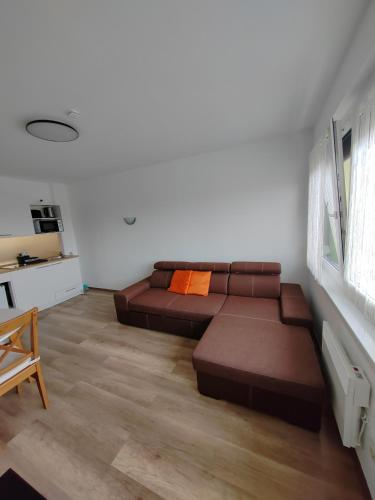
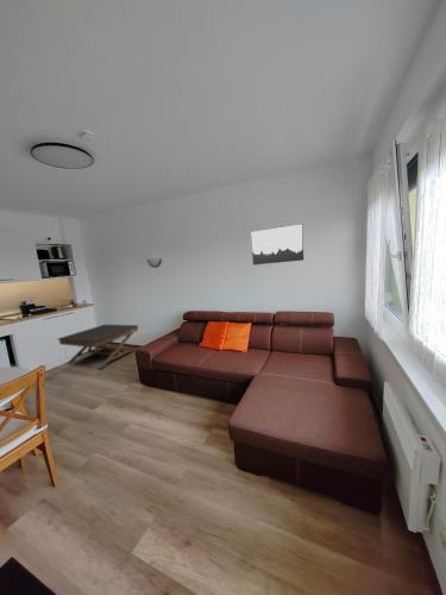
+ wall art (276, 245)
+ coffee table (102, 344)
